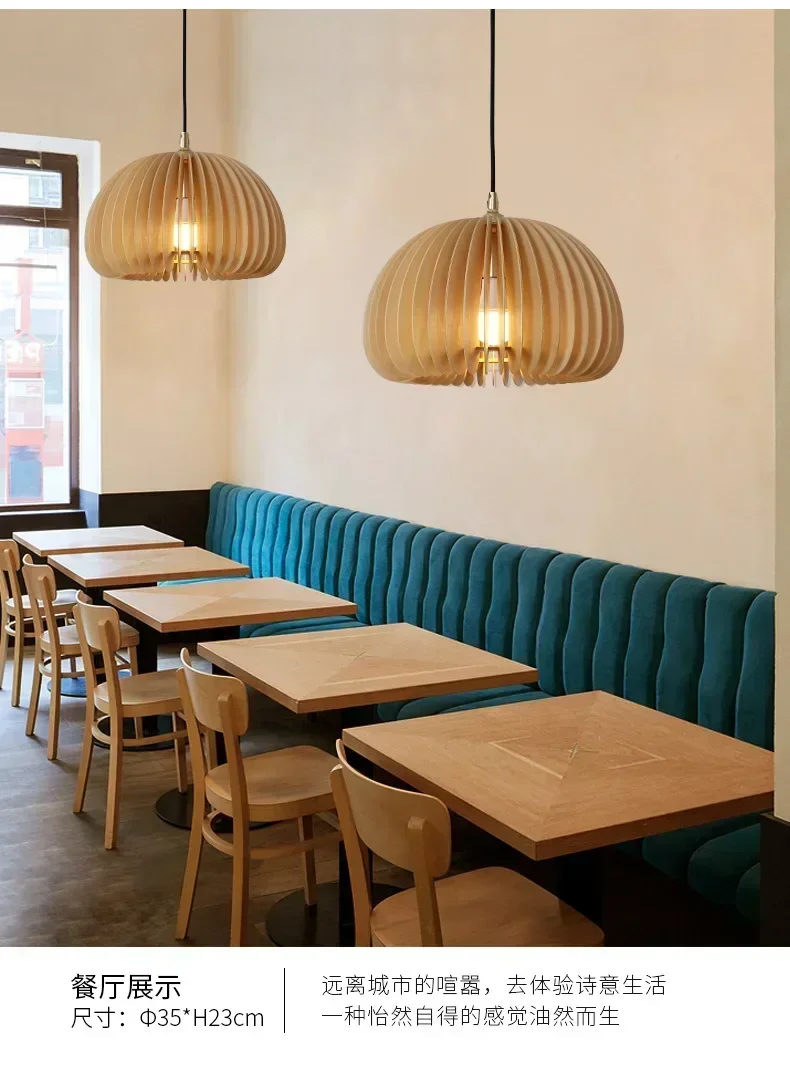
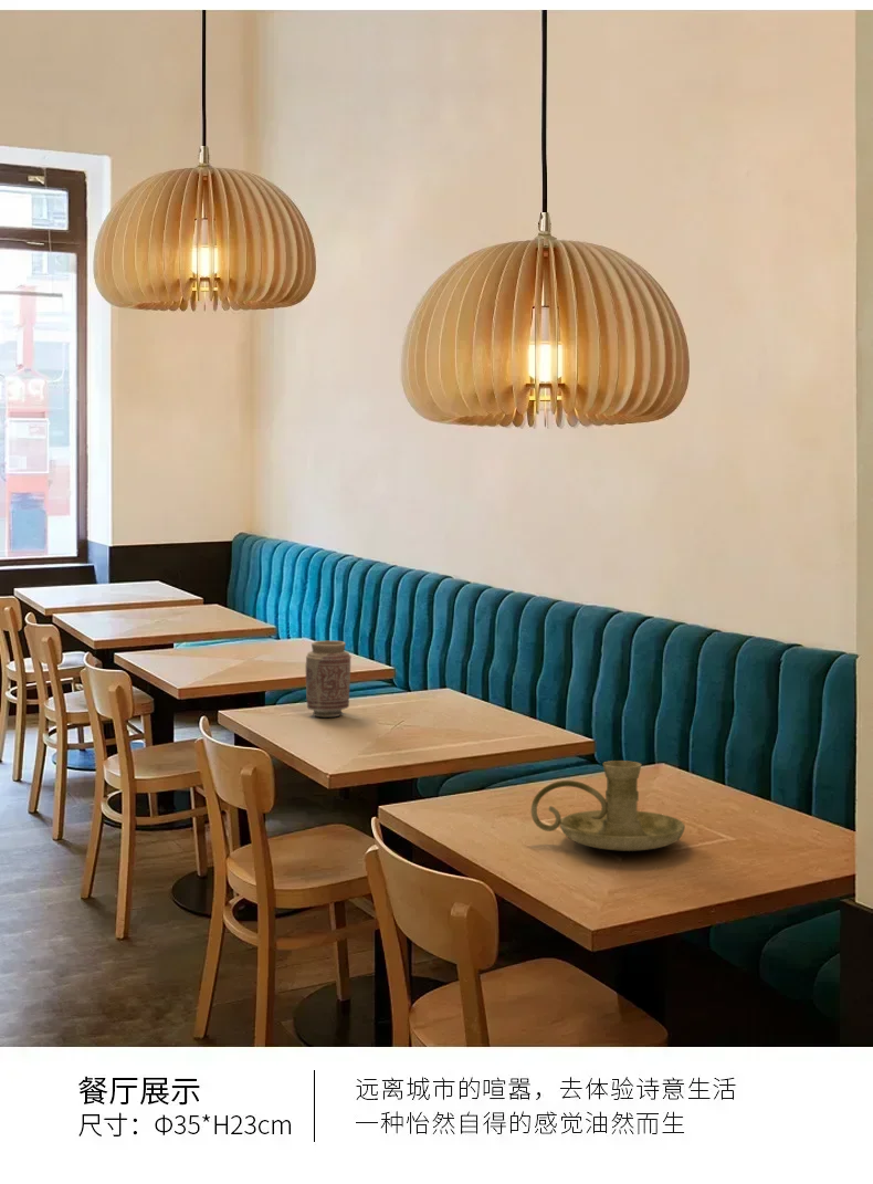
+ vase (328, 678)
+ candle holder (607, 804)
